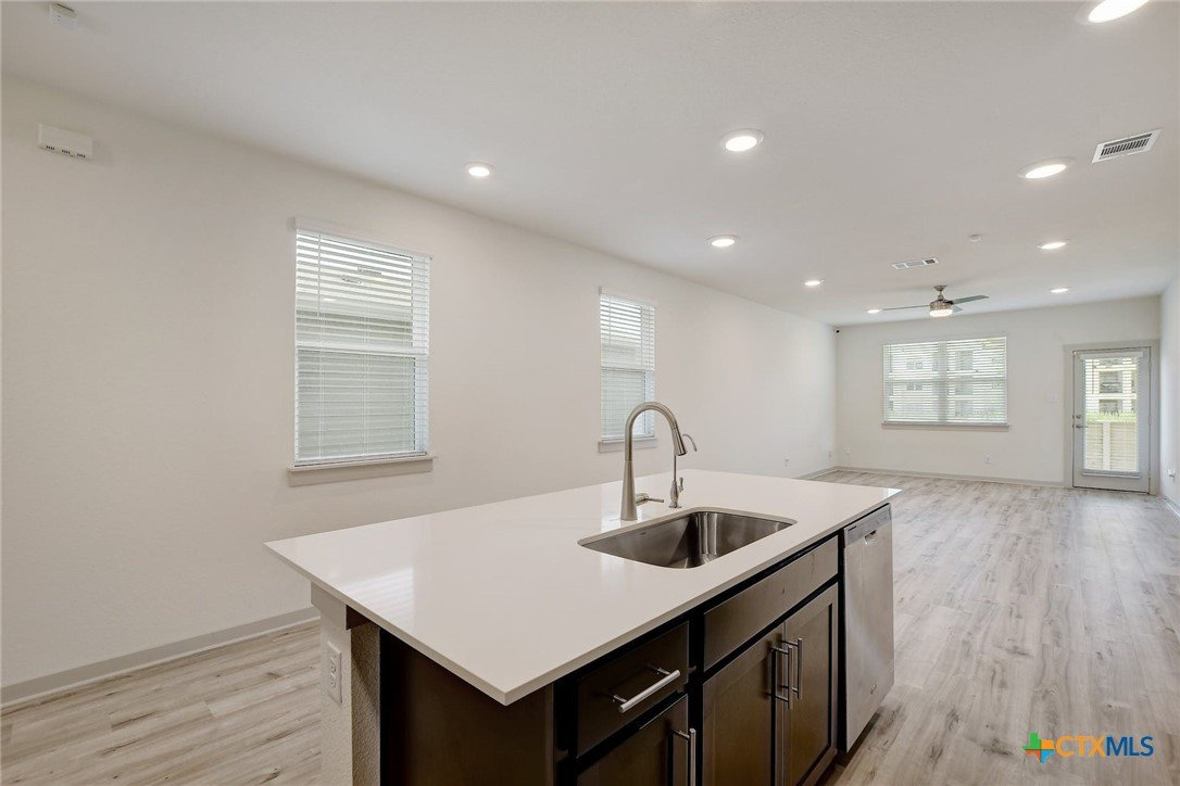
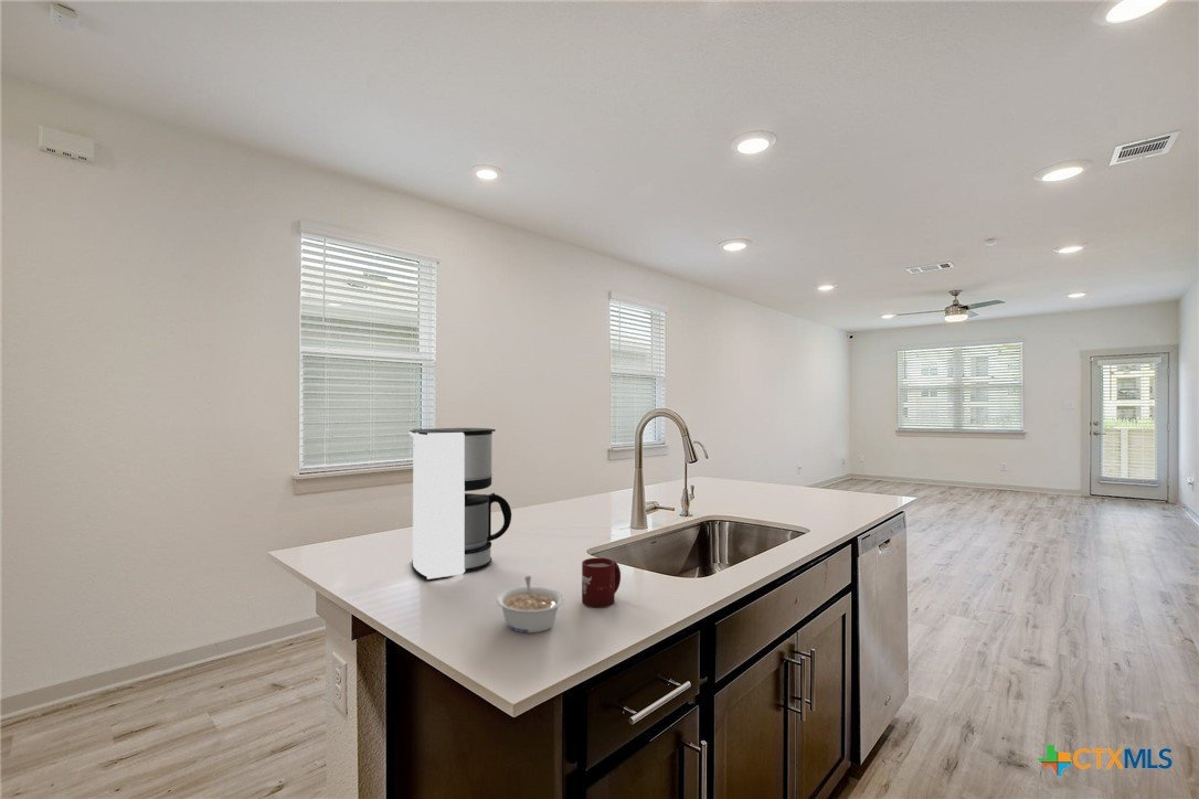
+ legume (528, 607)
+ coffee maker (463, 496)
+ cup (603, 579)
